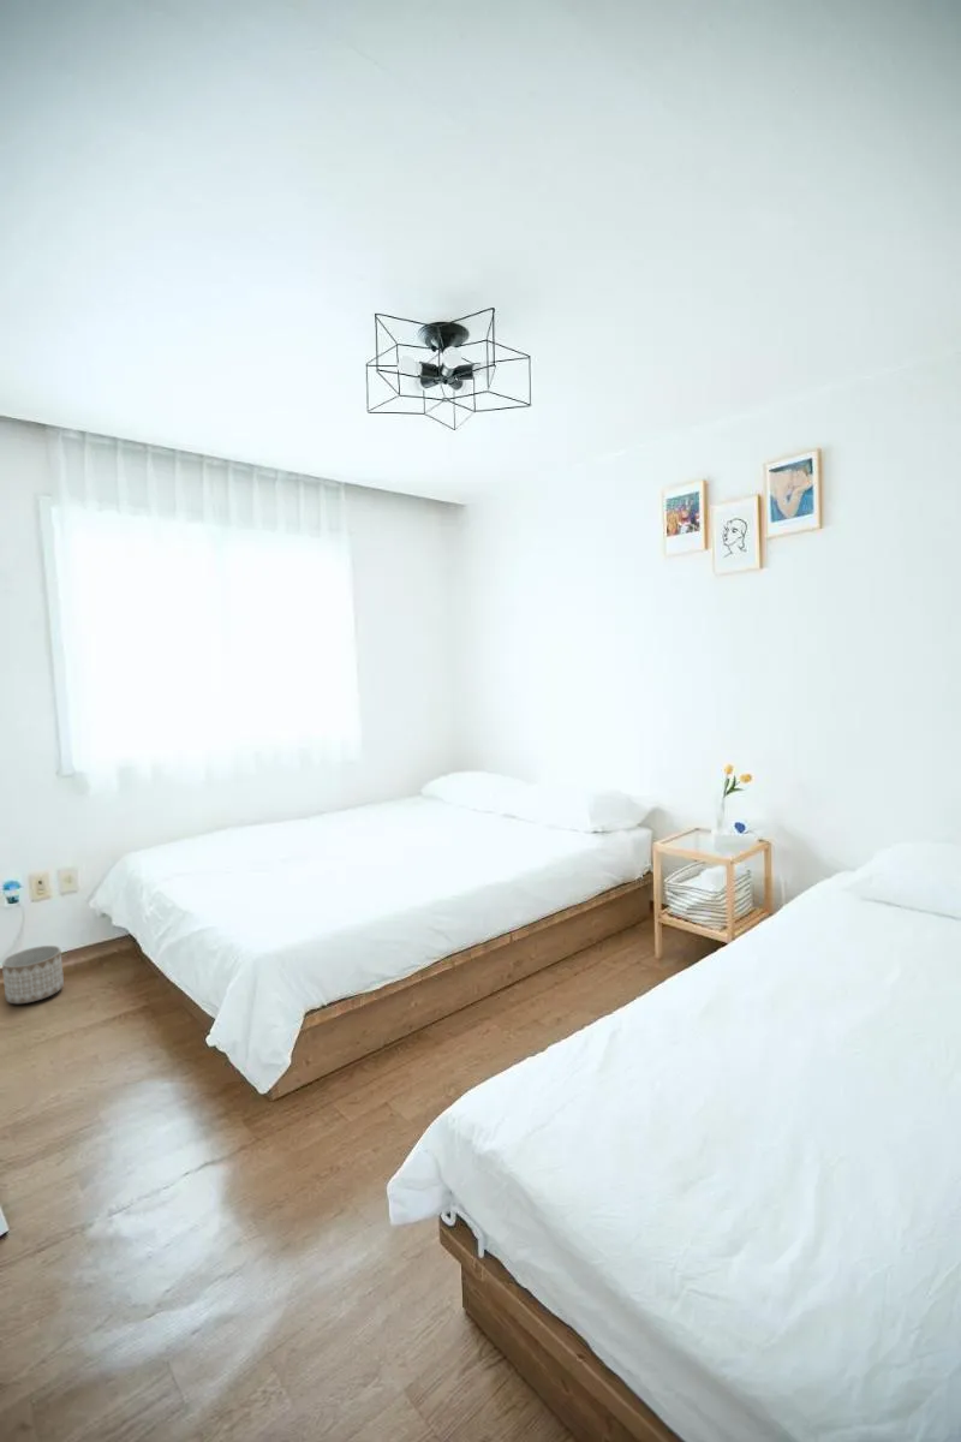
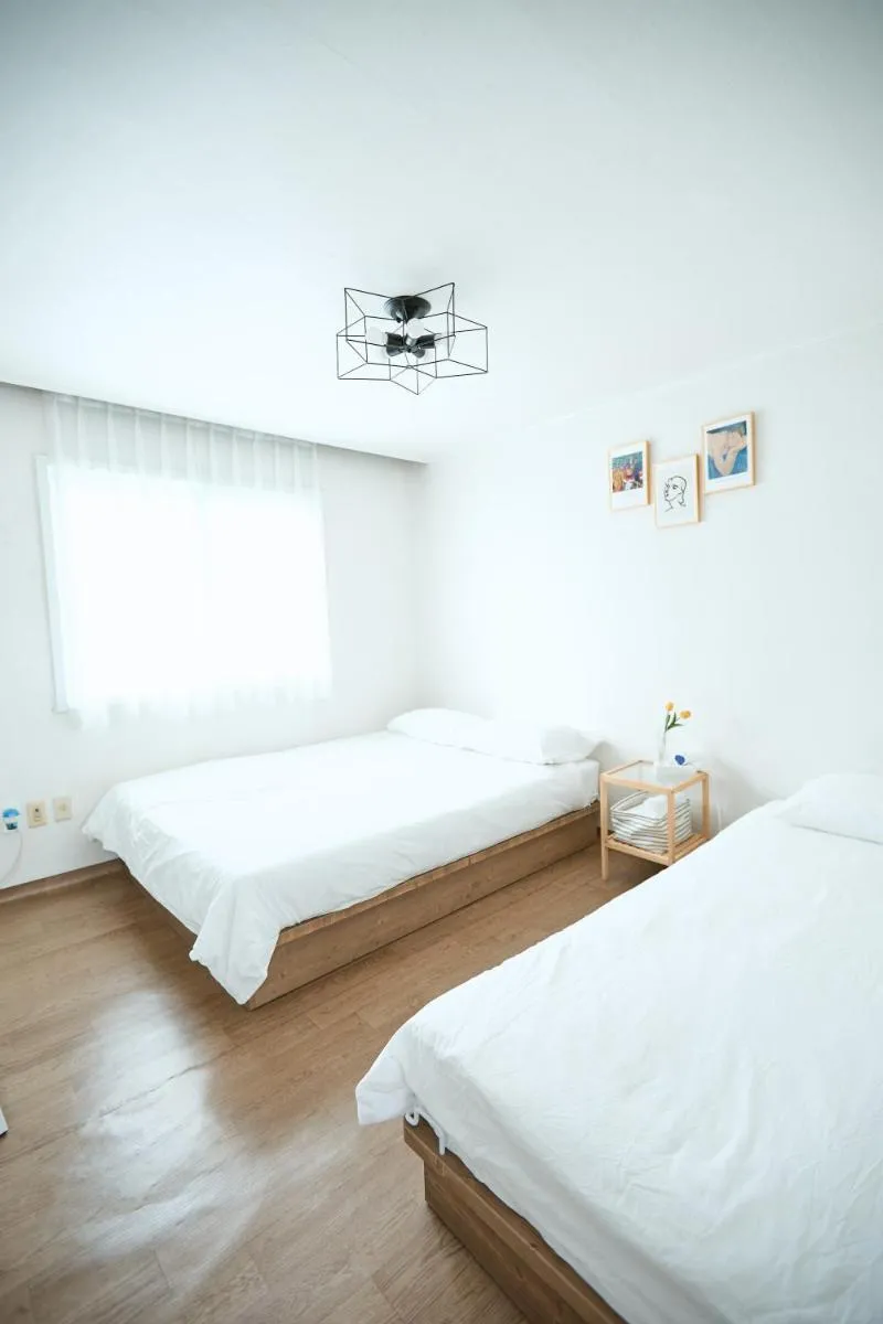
- planter (34, 975)
